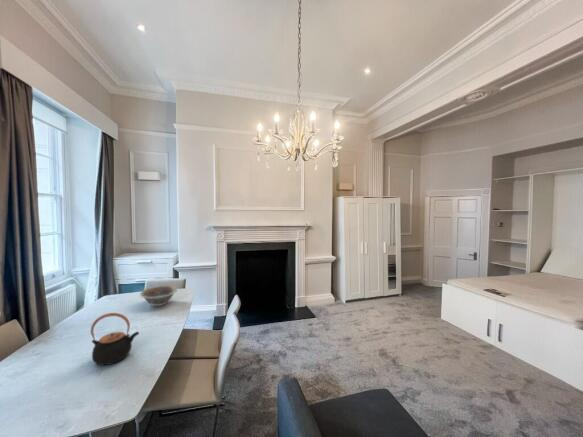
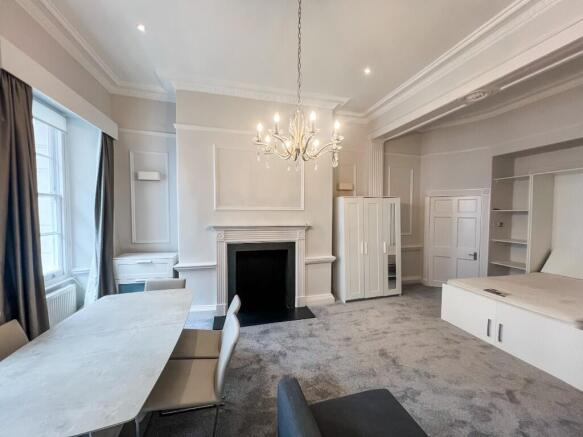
- decorative bowl (159, 296)
- teapot (115, 334)
